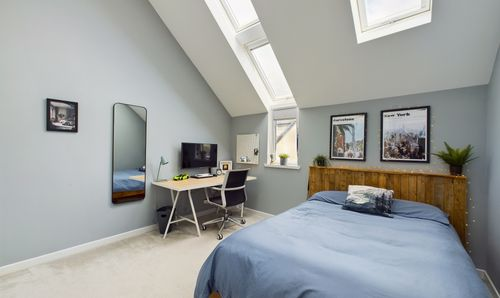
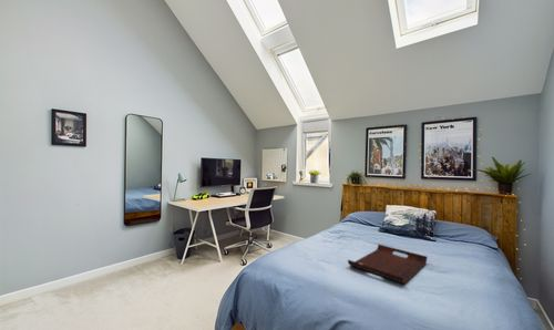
+ serving tray (388, 261)
